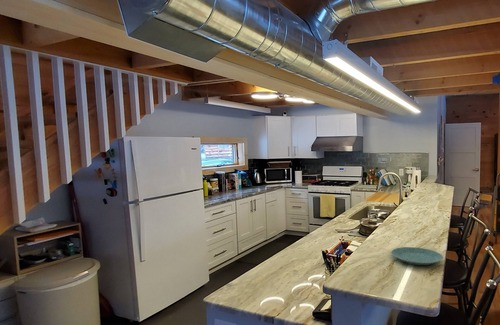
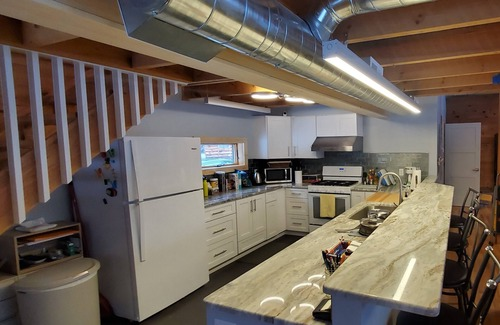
- plate (416, 256)
